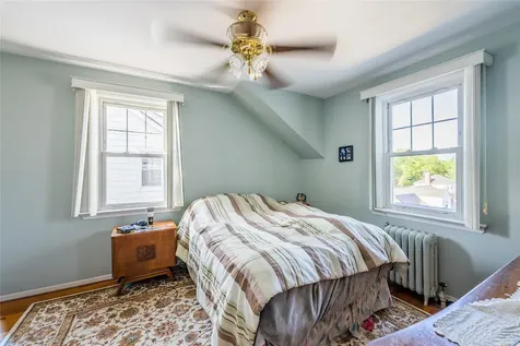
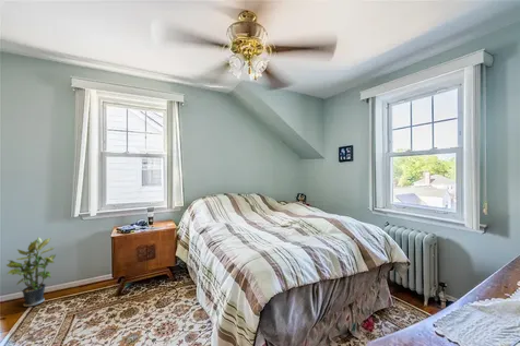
+ potted plant (32, 270)
